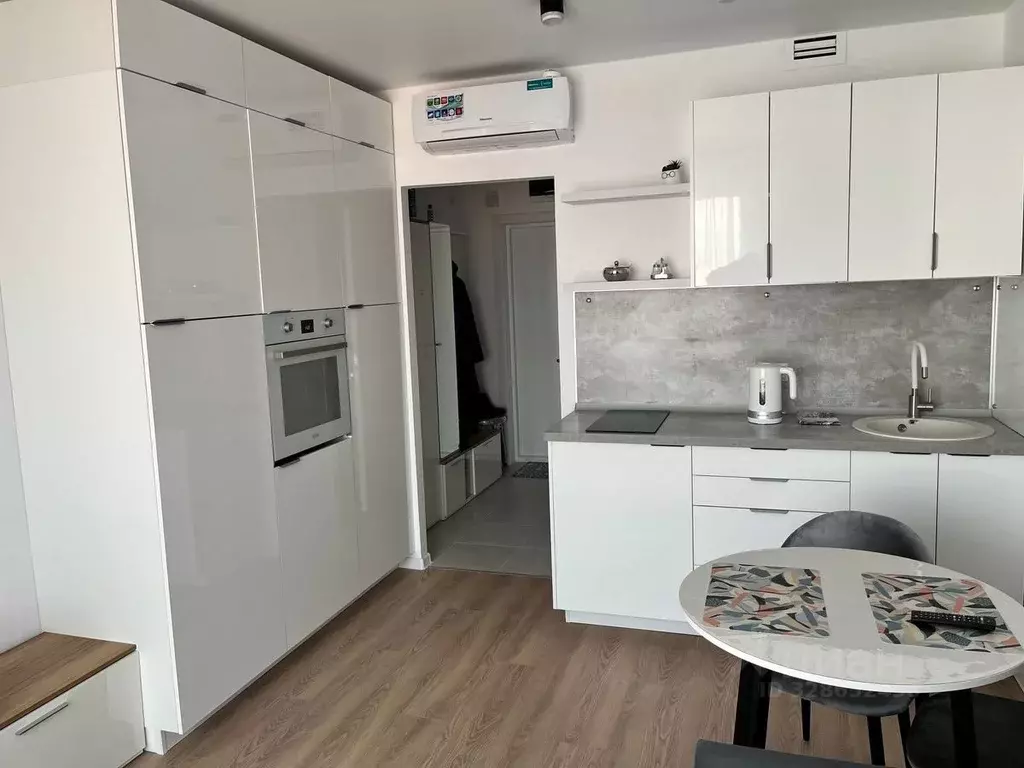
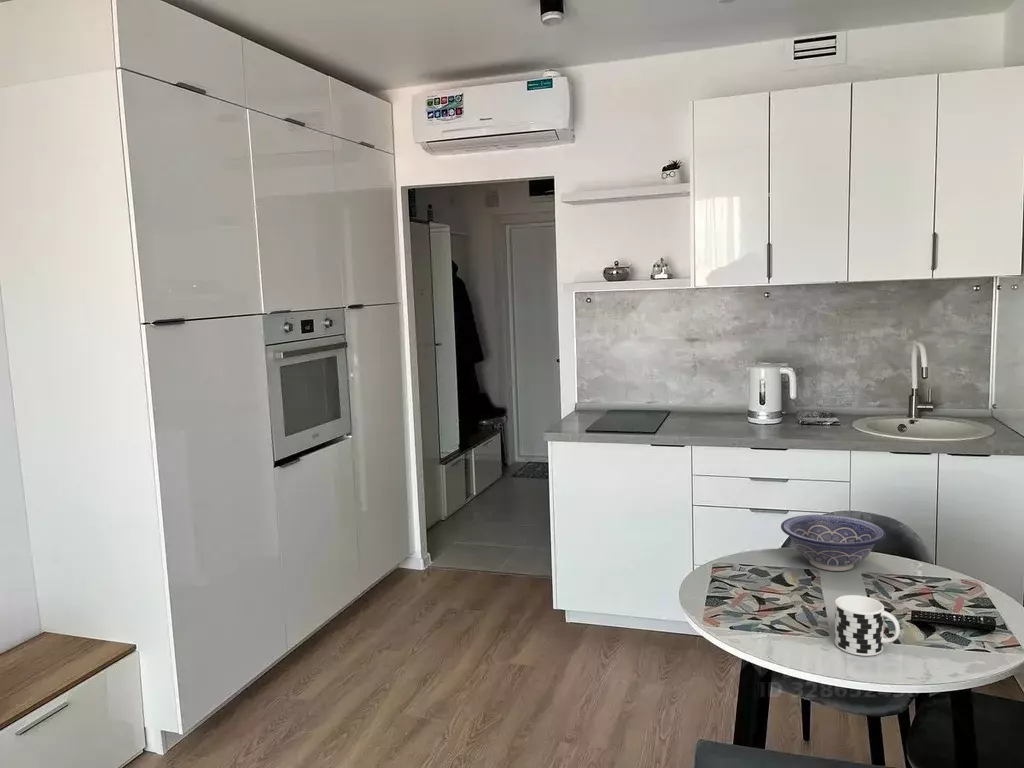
+ decorative bowl (831, 546)
+ cup (866, 626)
